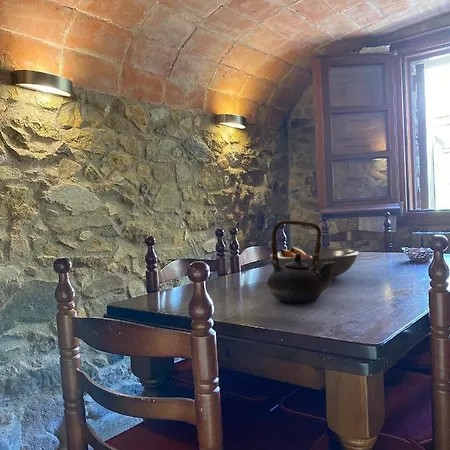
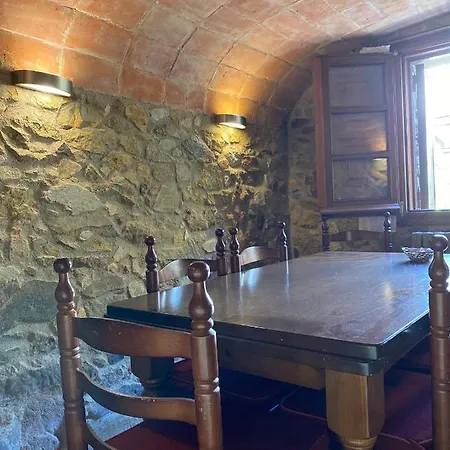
- teapot (298, 259)
- fruit bowl (315, 262)
